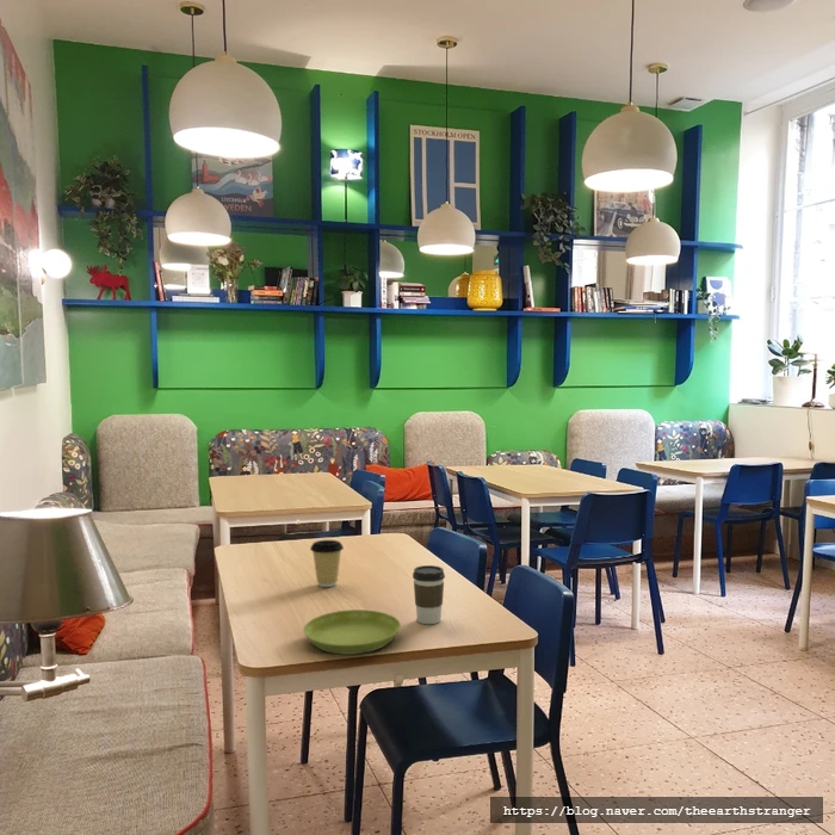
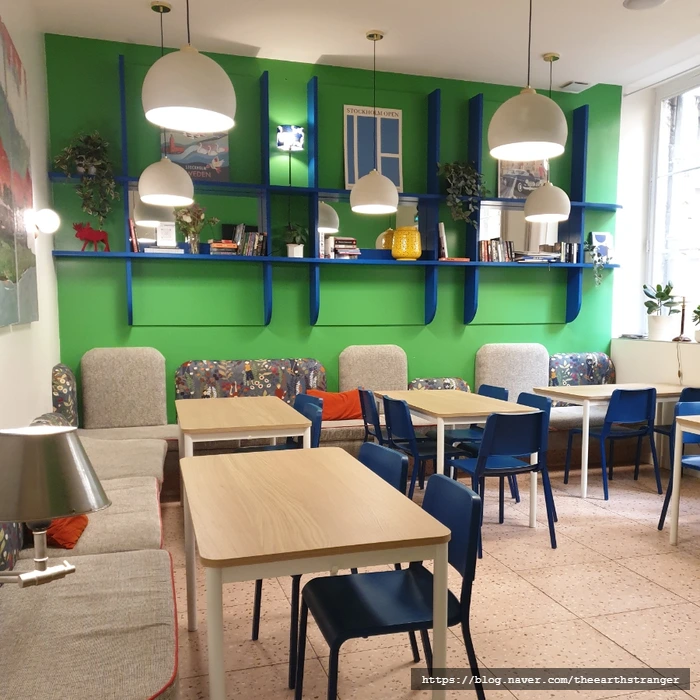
- saucer (352, 632)
- coffee cup (327, 562)
- coffee cup (428, 594)
